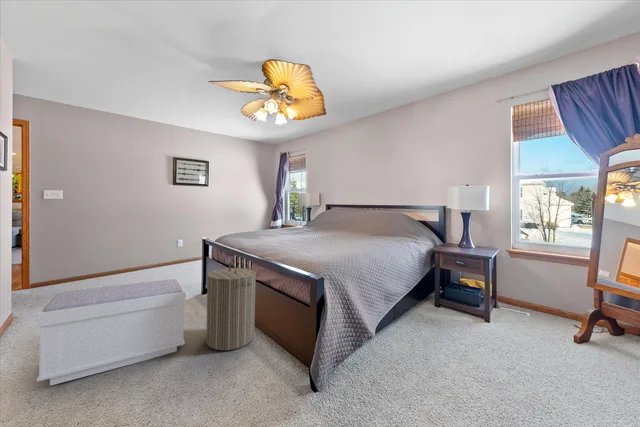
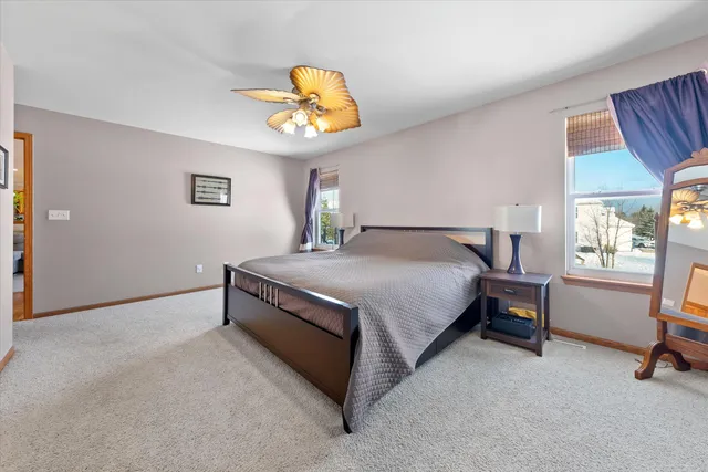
- laundry hamper (231, 300)
- bench (121, 322)
